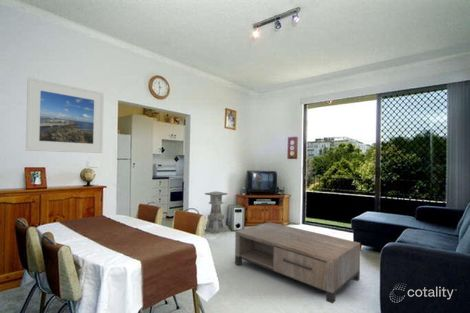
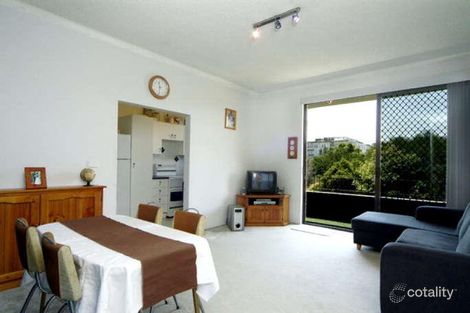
- coffee table (293, 254)
- lantern (215, 211)
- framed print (68, 119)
